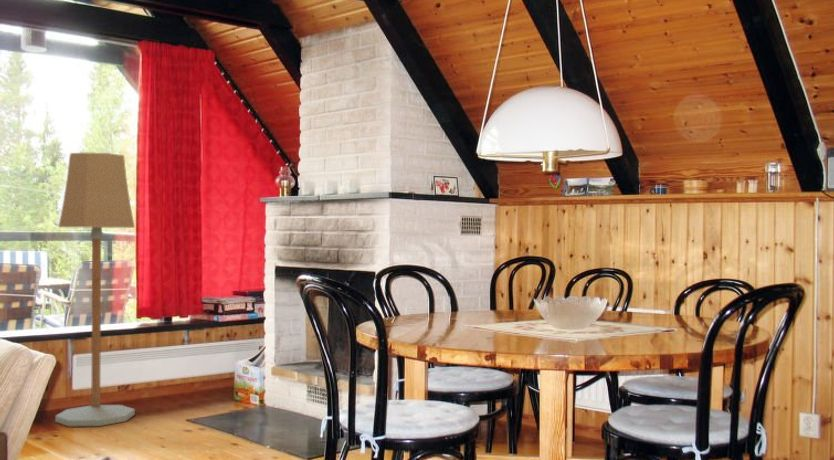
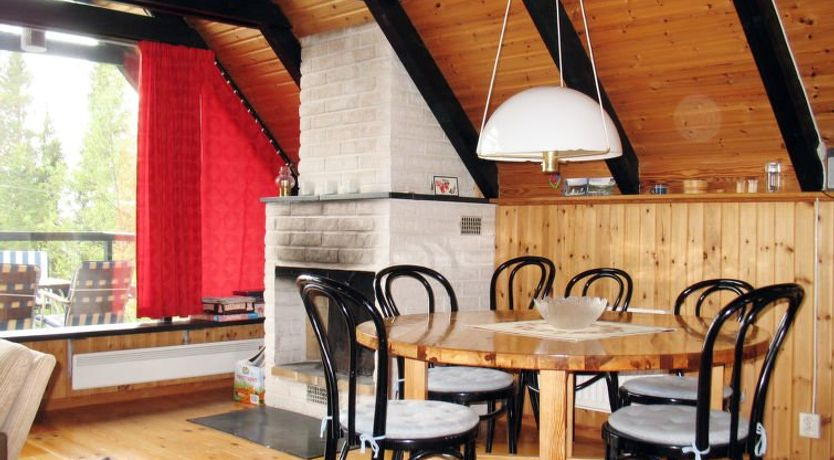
- floor lamp (96, 286)
